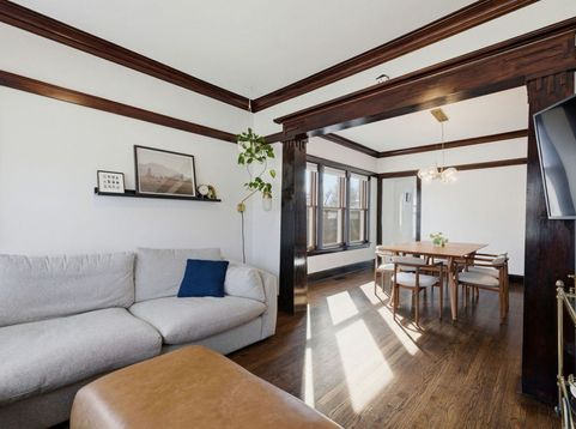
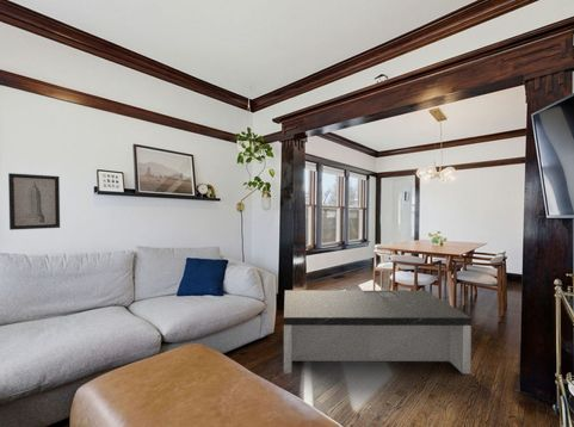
+ coffee table (364, 322)
+ wall art (35, 202)
